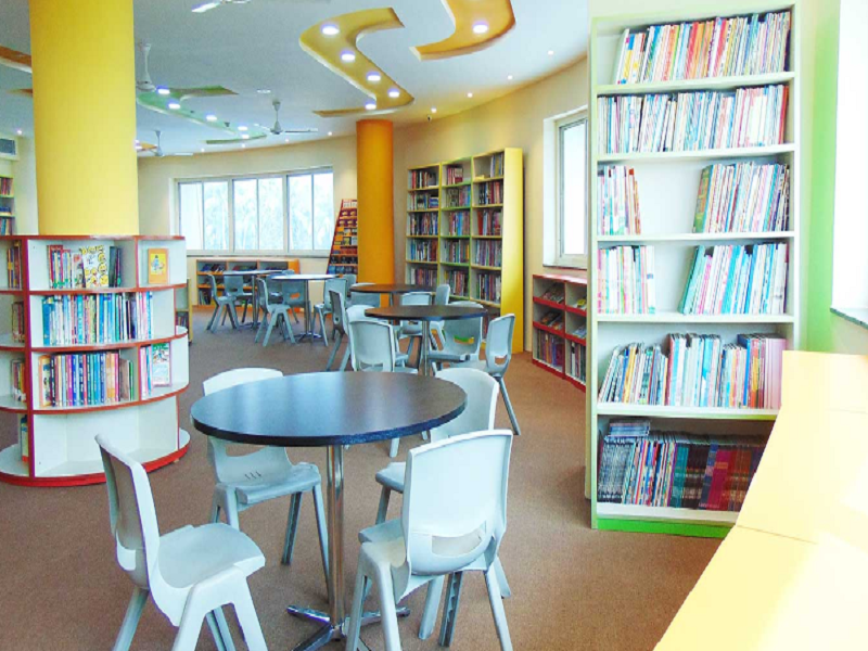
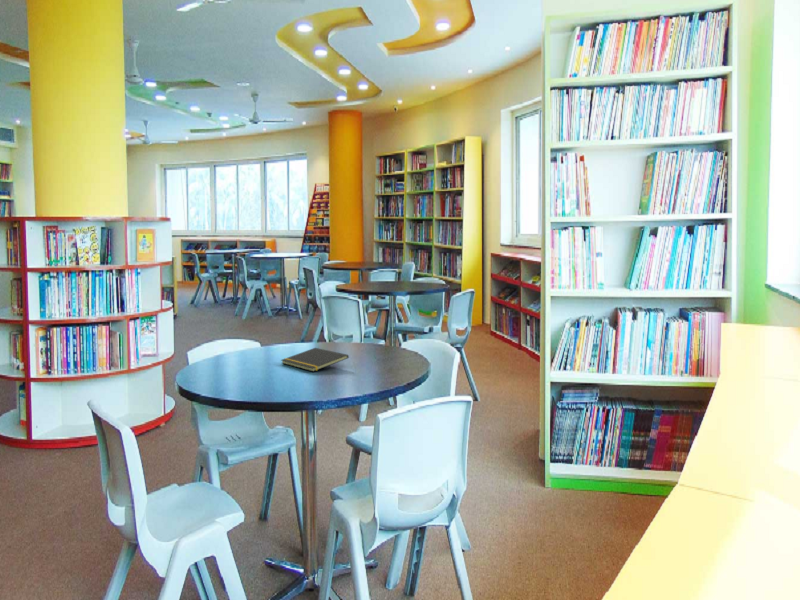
+ notepad (314, 359)
